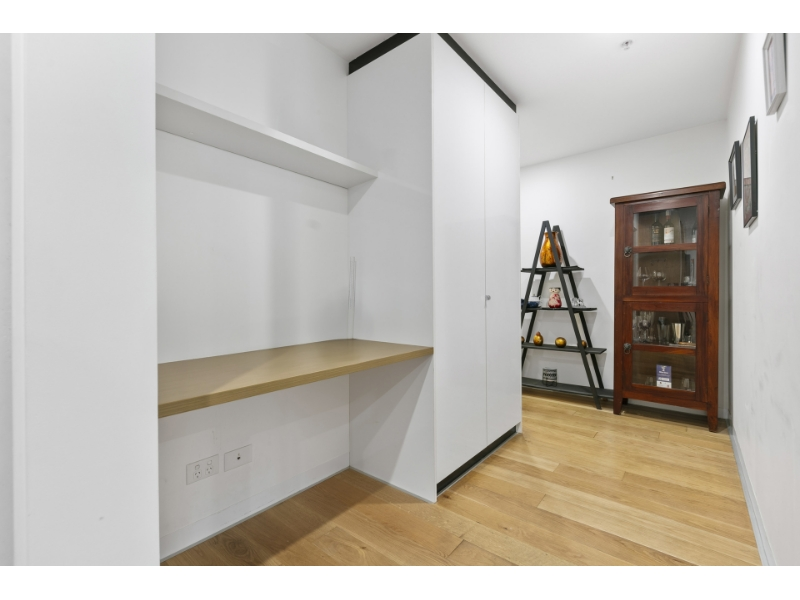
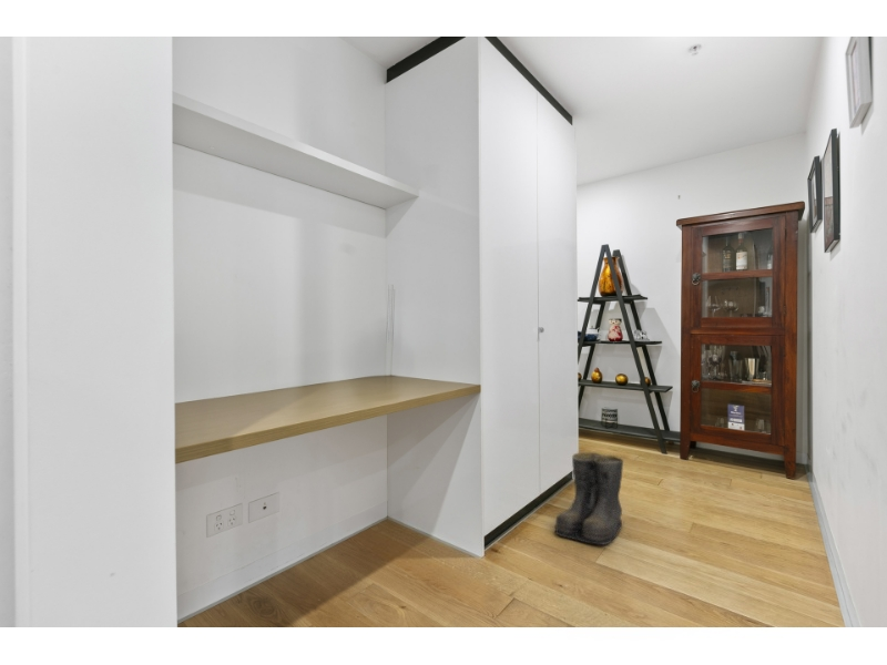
+ boots (590, 493)
